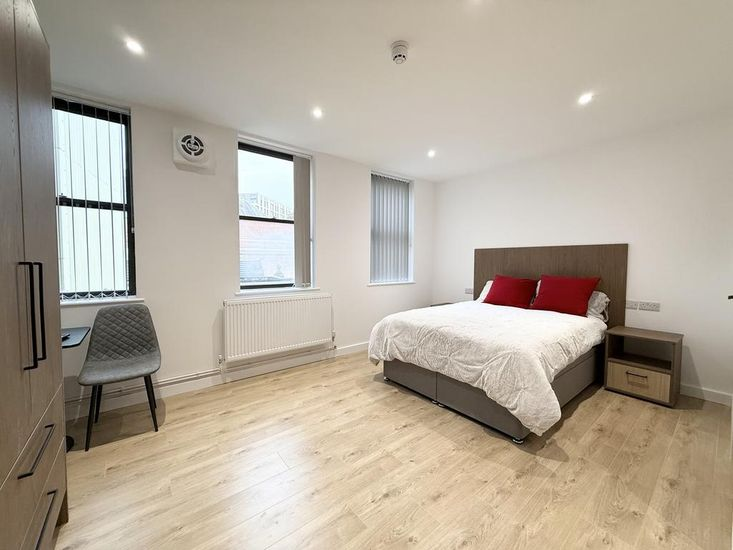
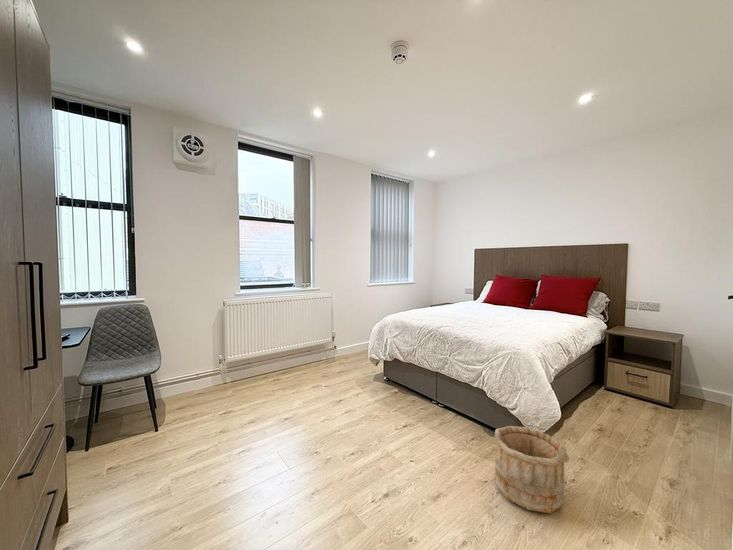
+ wooden bucket (528, 465)
